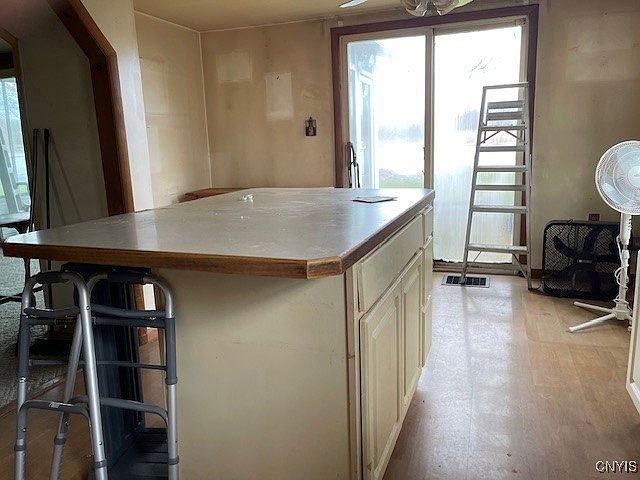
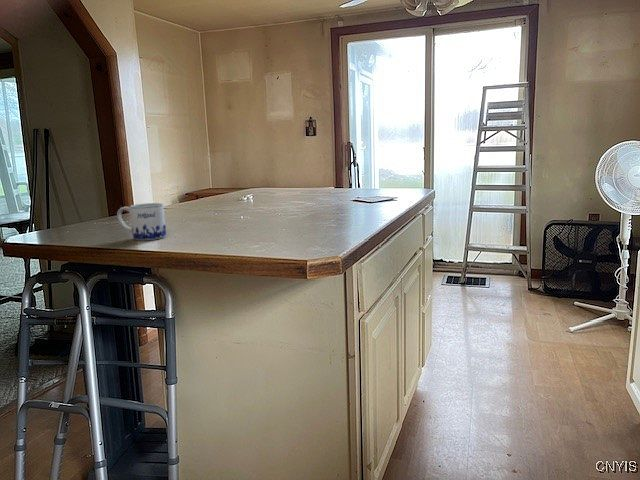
+ mug (143, 221)
